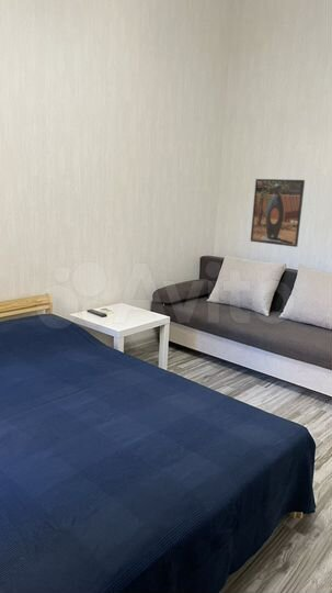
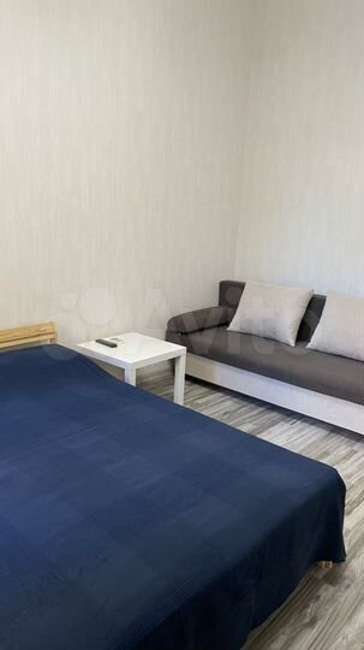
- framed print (276, 212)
